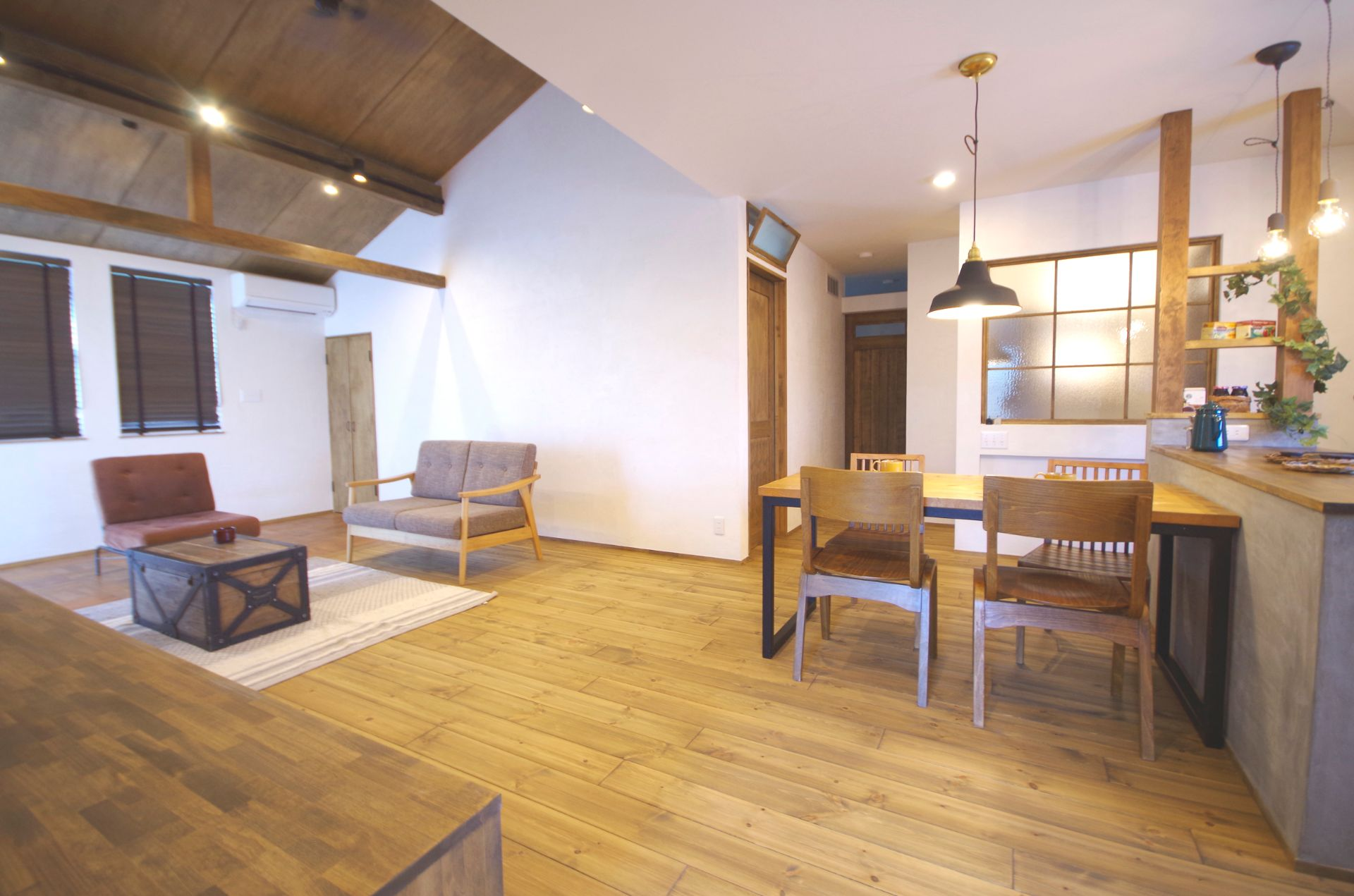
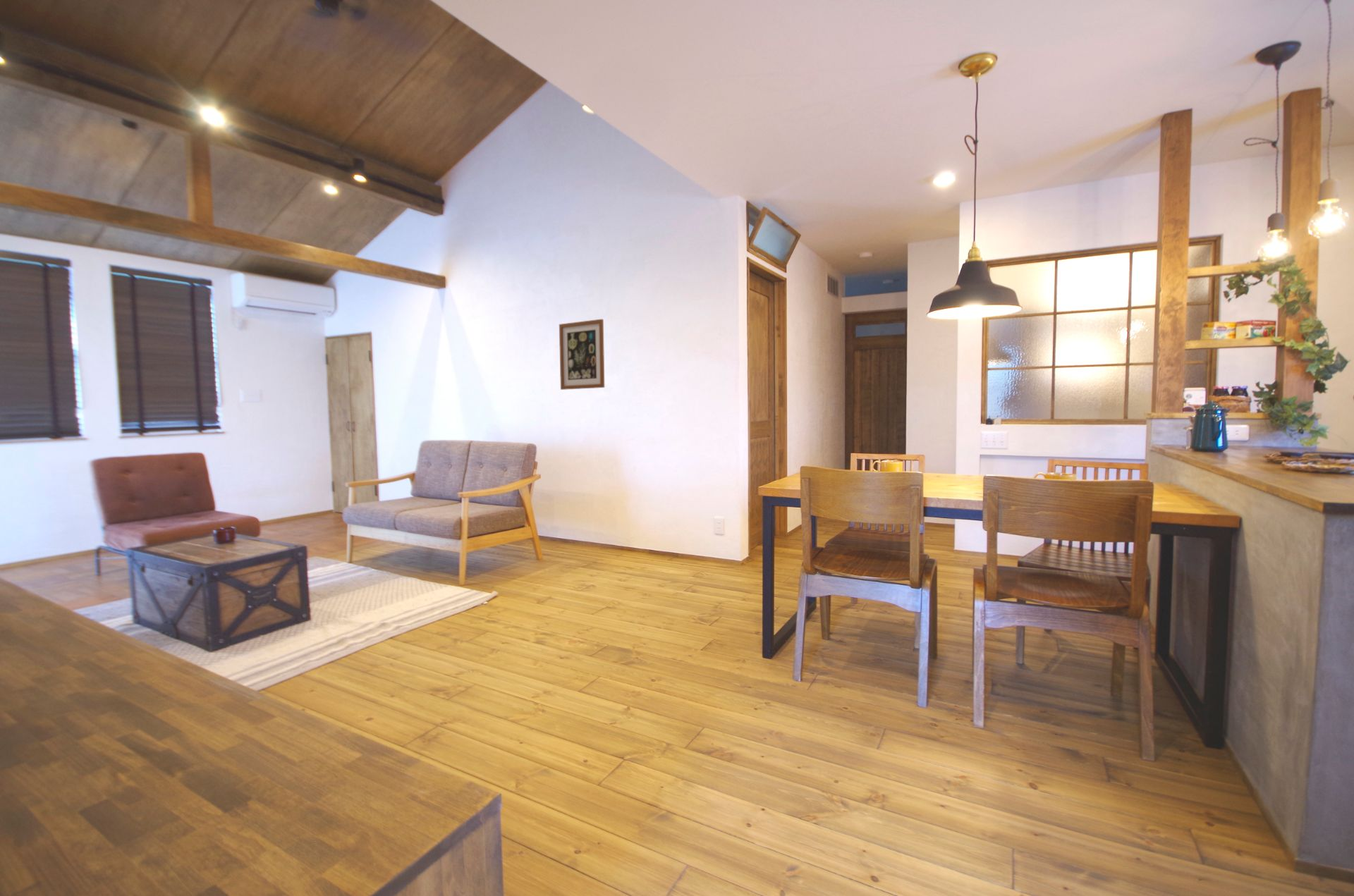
+ wall art (581, 355)
